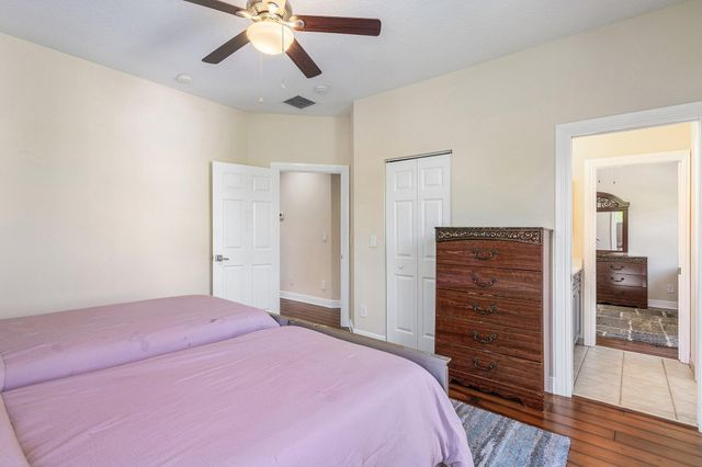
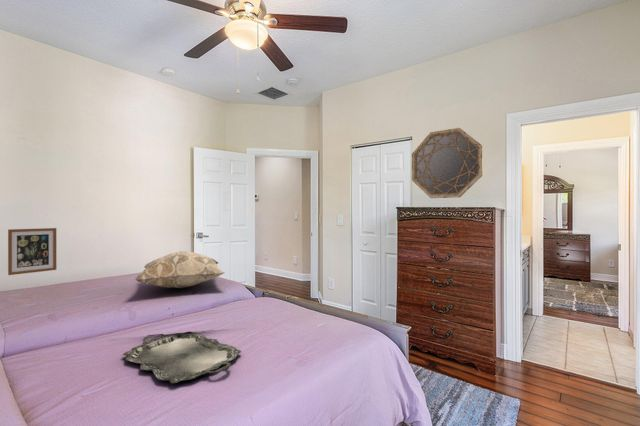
+ home mirror (445, 164)
+ decorative pillow (182, 269)
+ wall art (33, 250)
+ serving tray (182, 353)
